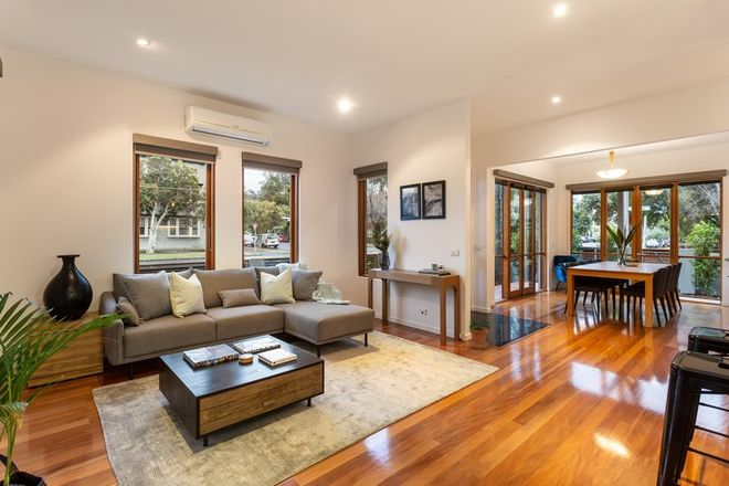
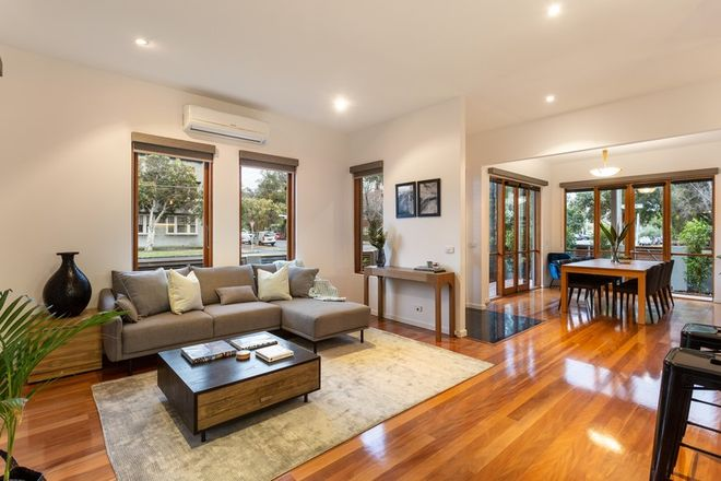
- potted plant (476, 334)
